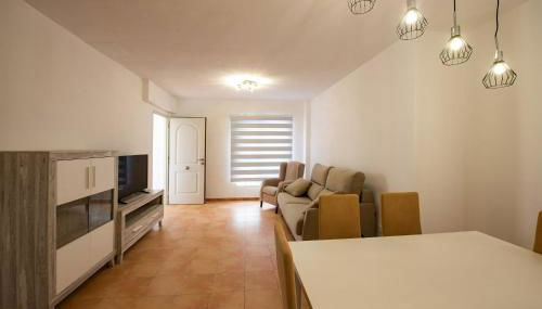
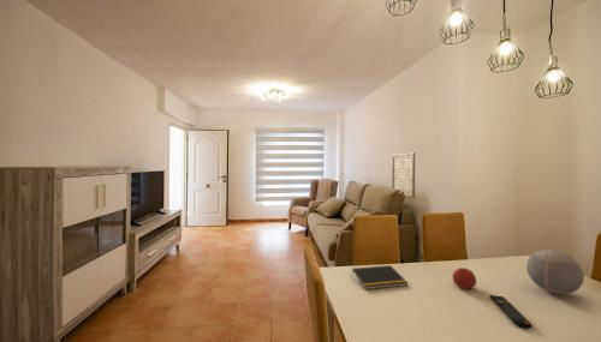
+ wall art (403, 174)
+ notepad (379, 276)
+ remote control (508, 310)
+ fruit (464, 276)
+ decorative orb (553, 271)
